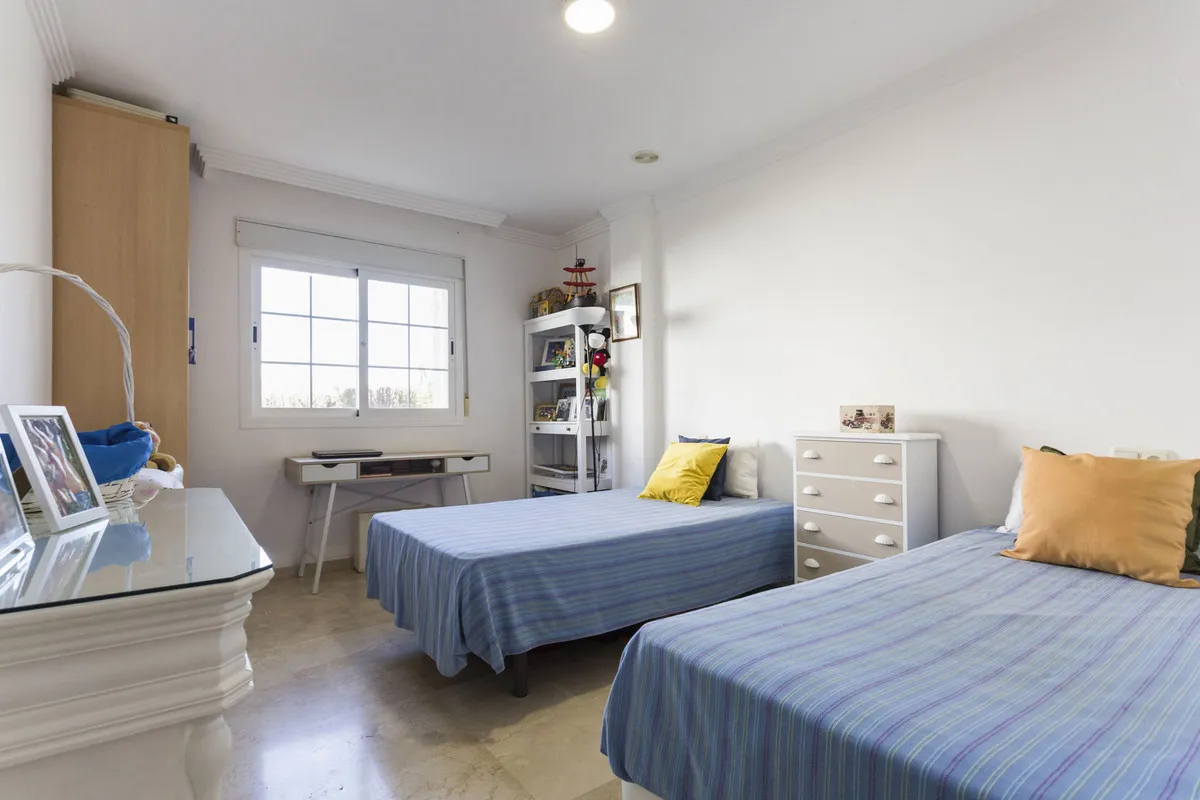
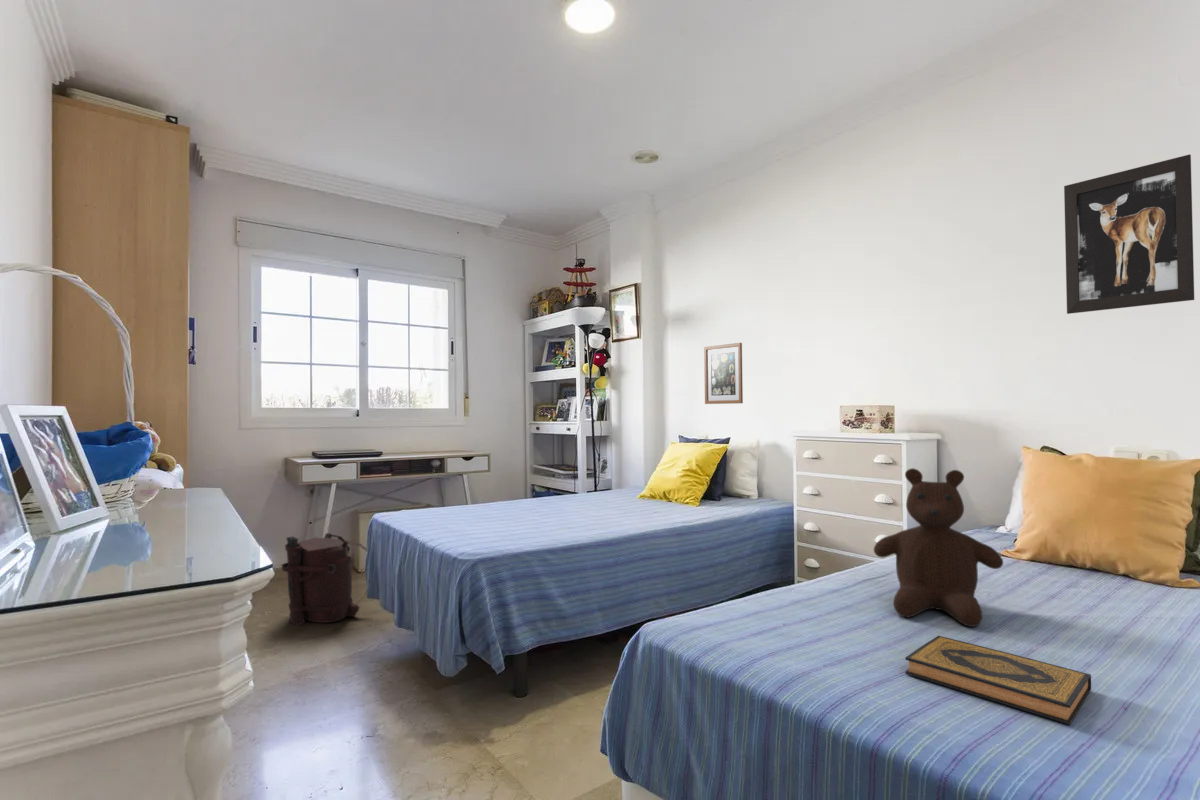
+ wall art (1124, 239)
+ backpack (324, 573)
+ hardback book (995, 673)
+ teddy bear (935, 540)
+ wall art (722, 374)
